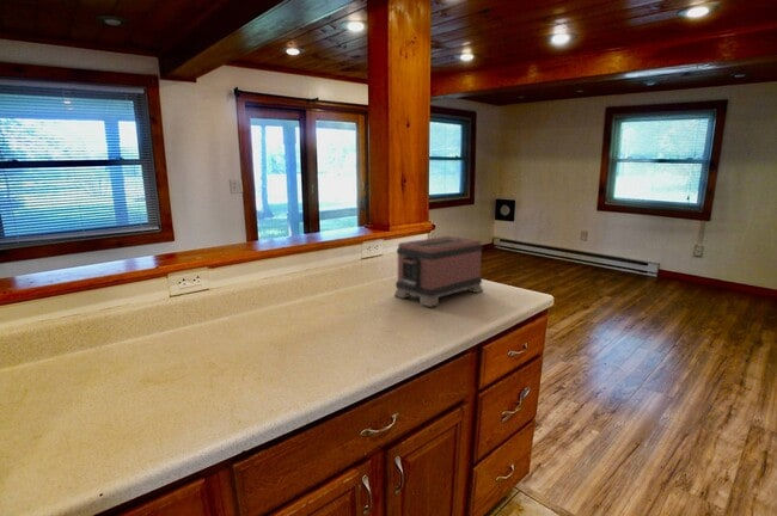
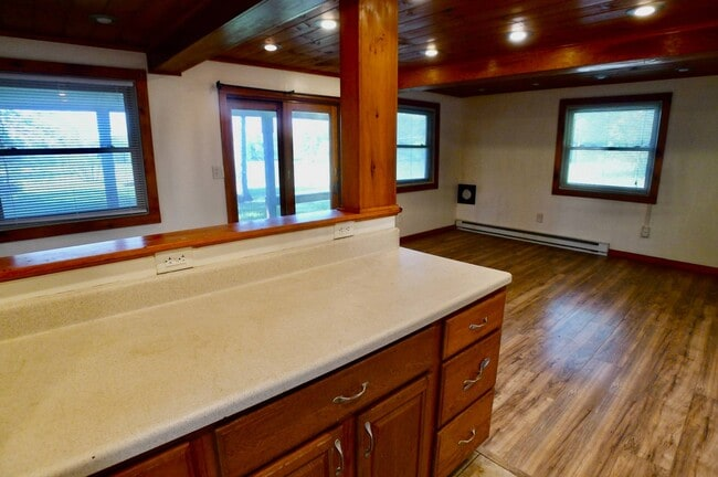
- toaster (436, 268)
